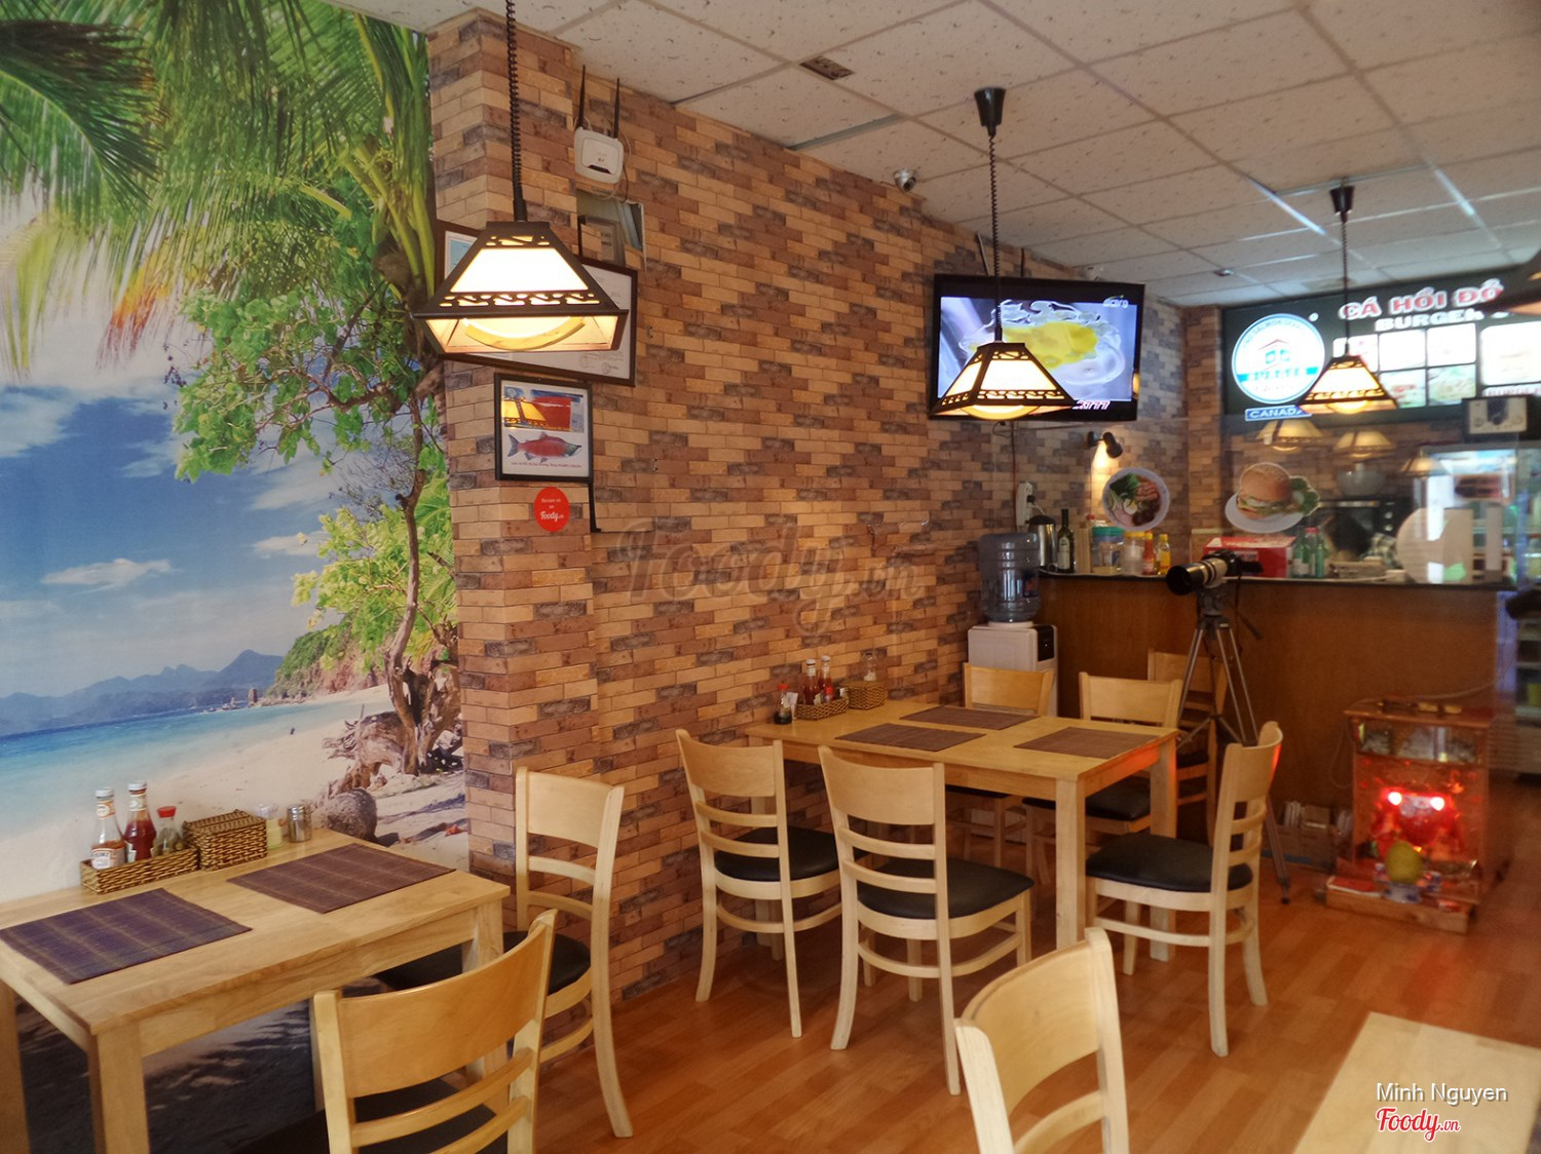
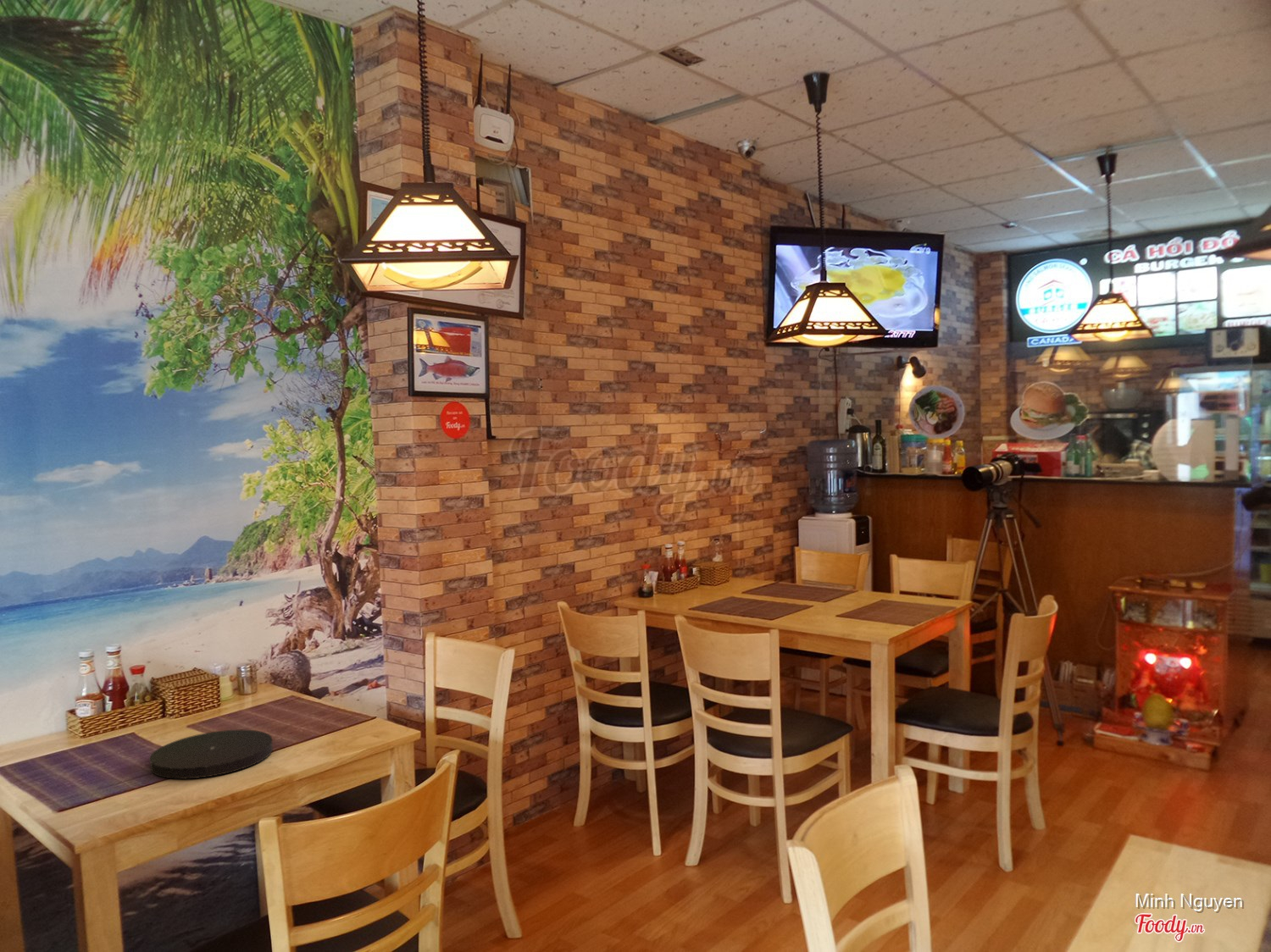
+ plate (213, 752)
